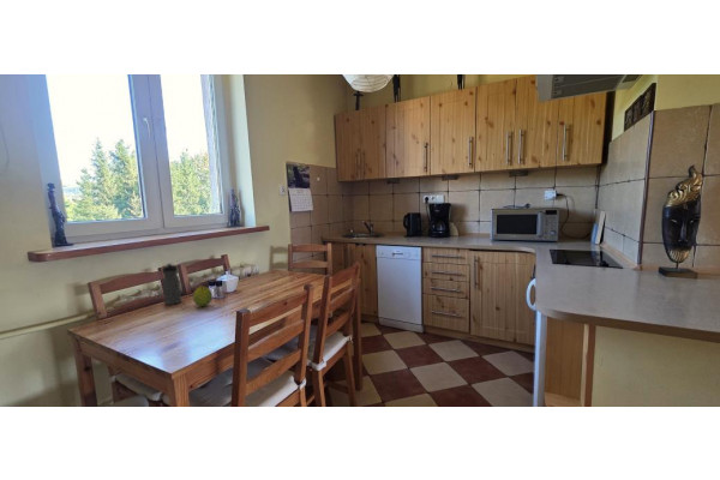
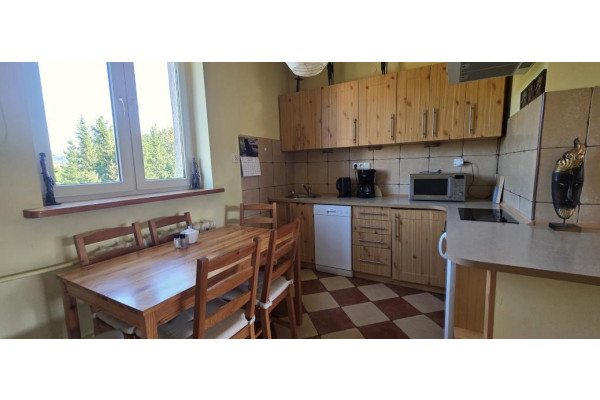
- water bottle (170, 282)
- fruit (202, 295)
